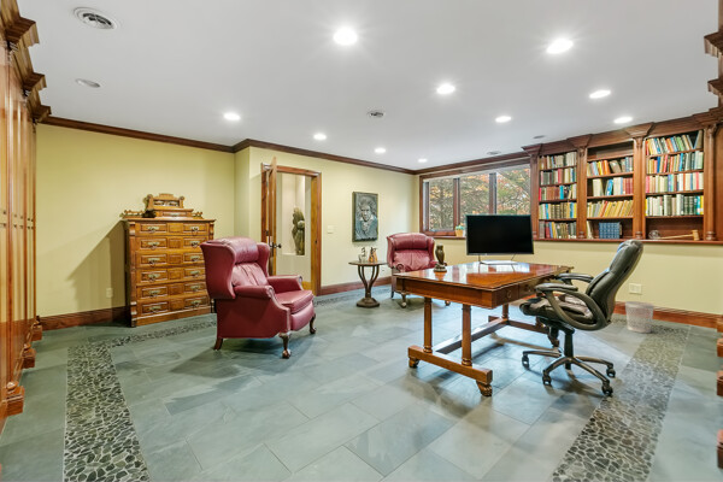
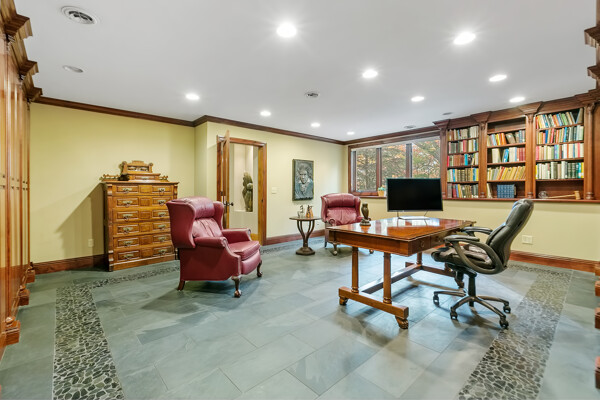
- wastebasket (639, 317)
